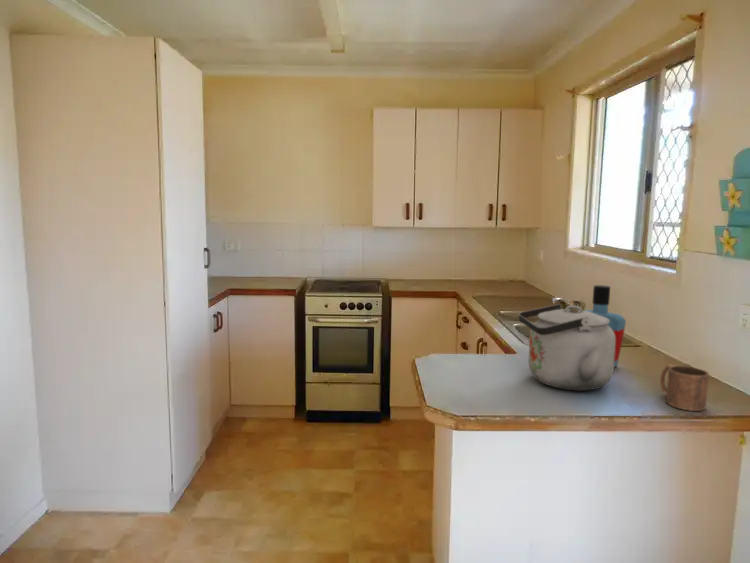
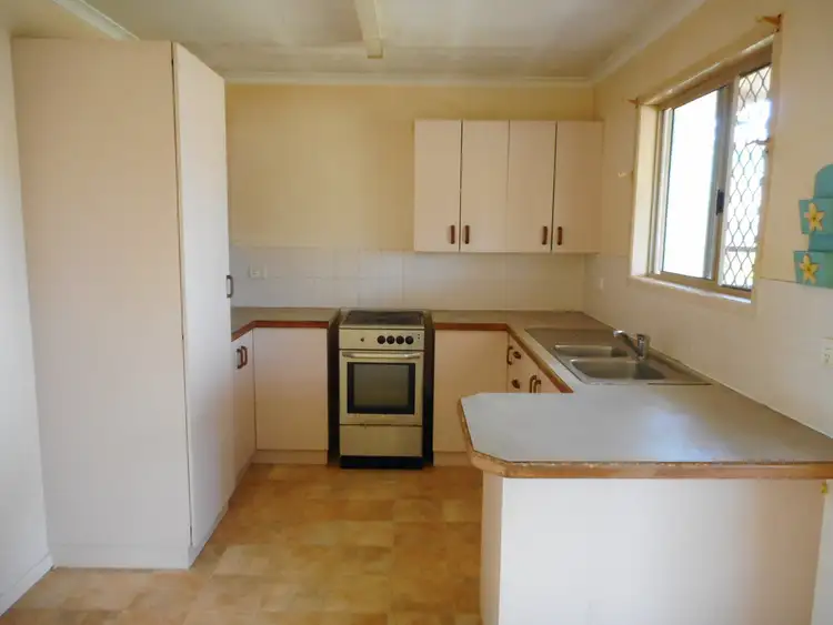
- kettle (572, 346)
- bottle (608, 325)
- mug (680, 384)
